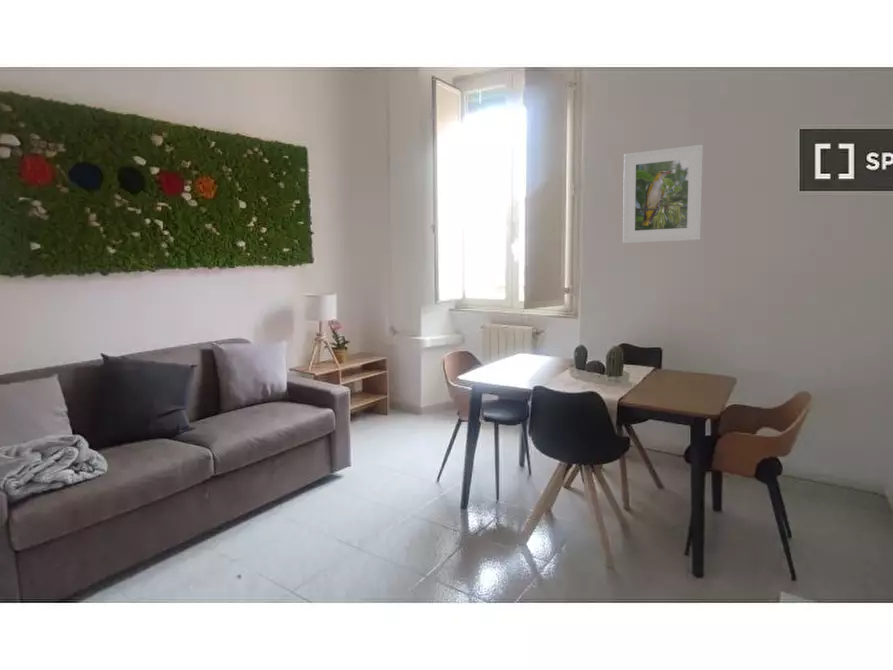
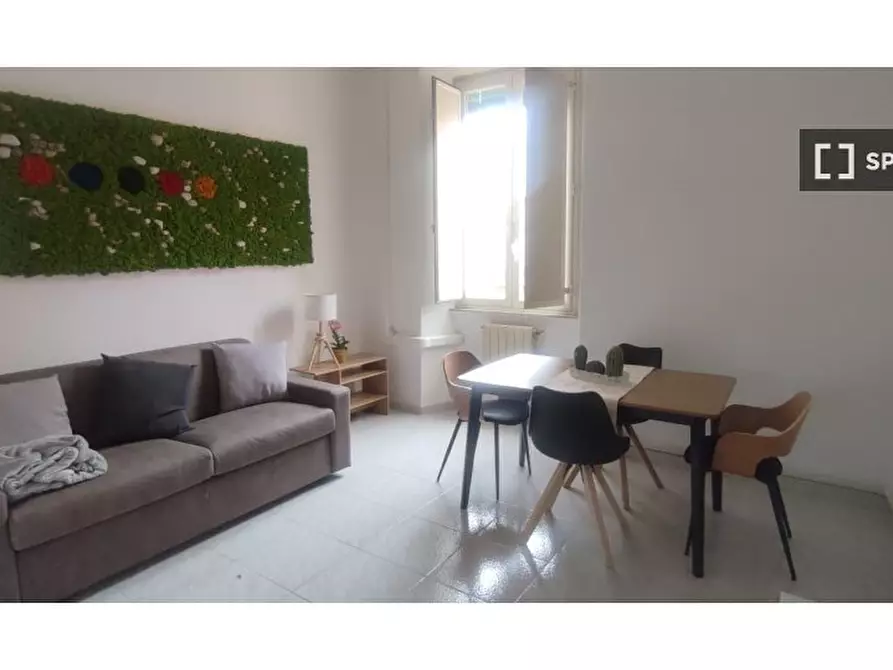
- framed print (661, 195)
